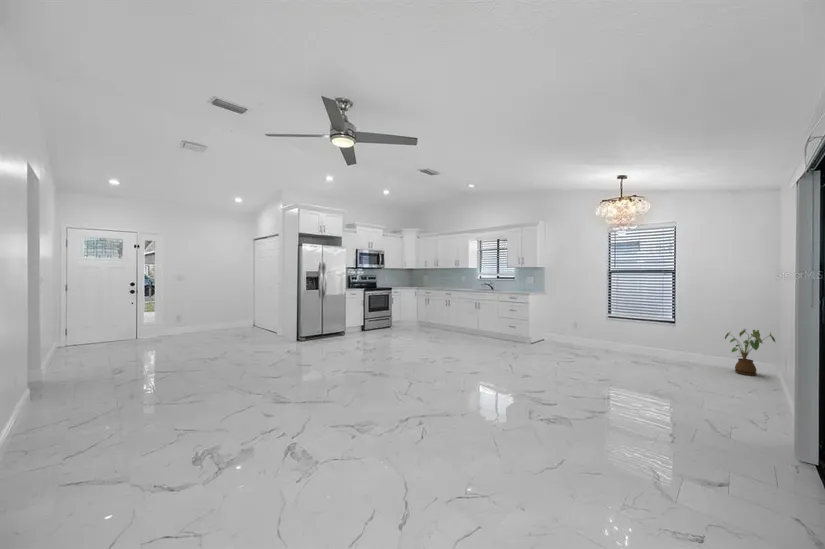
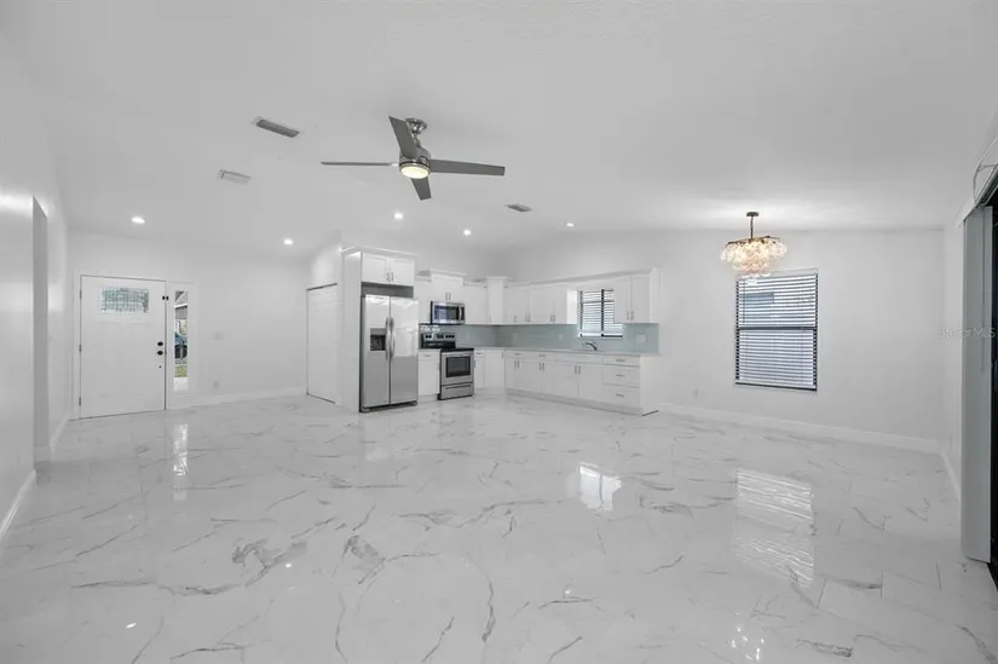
- house plant (748, 352)
